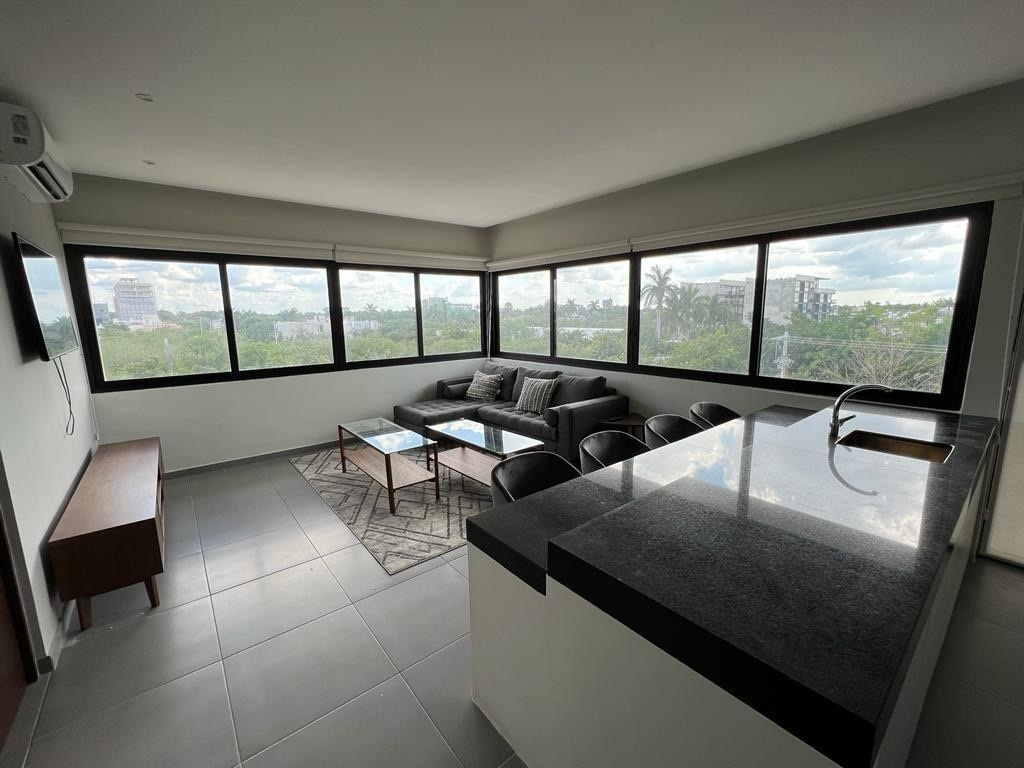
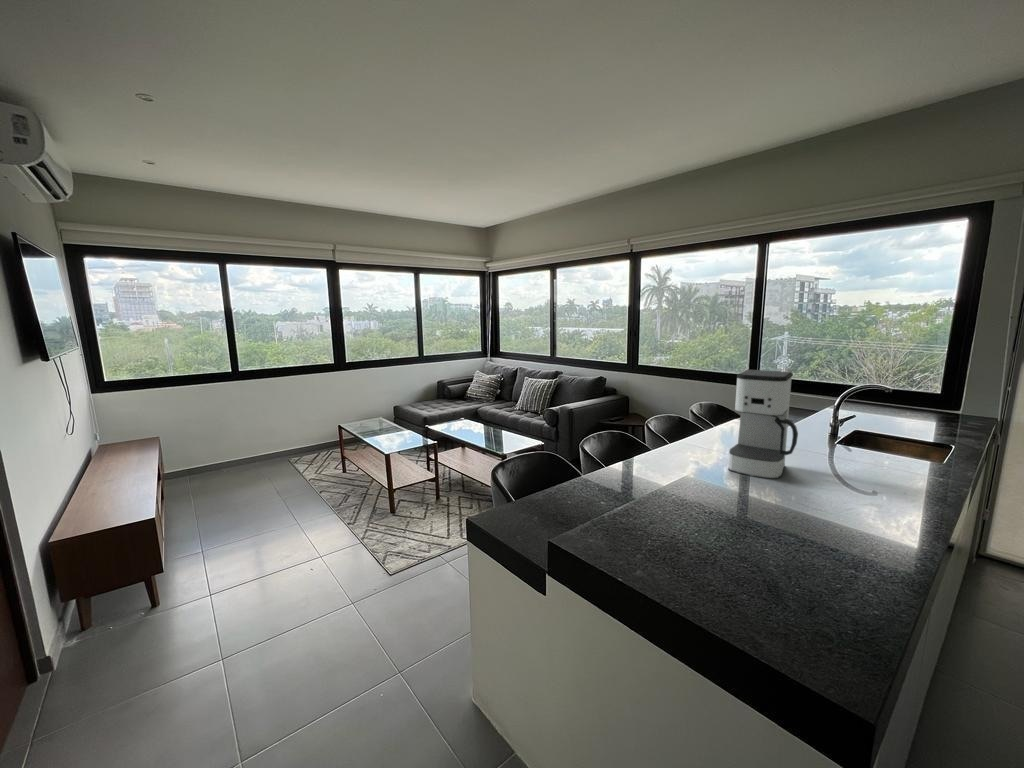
+ coffee maker (765, 422)
